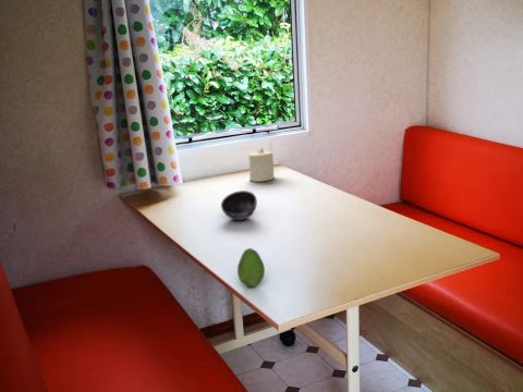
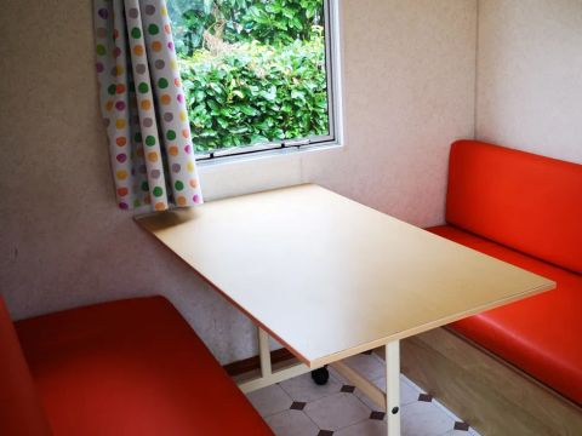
- candle (260, 163)
- fruit (251, 267)
- bowl (239, 207)
